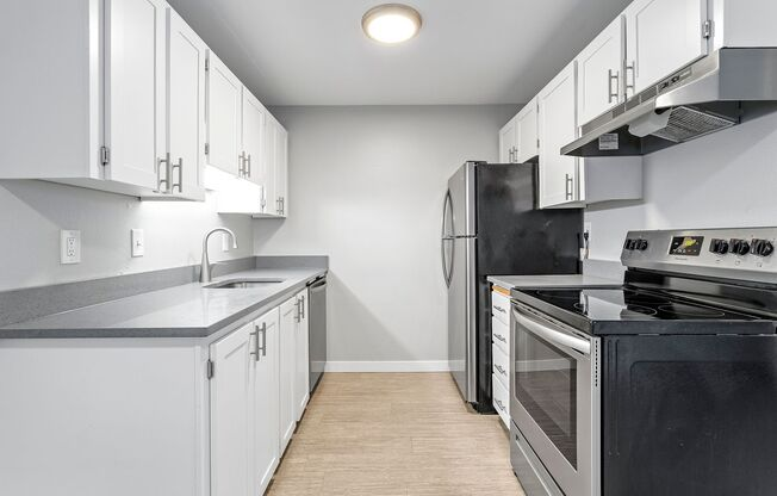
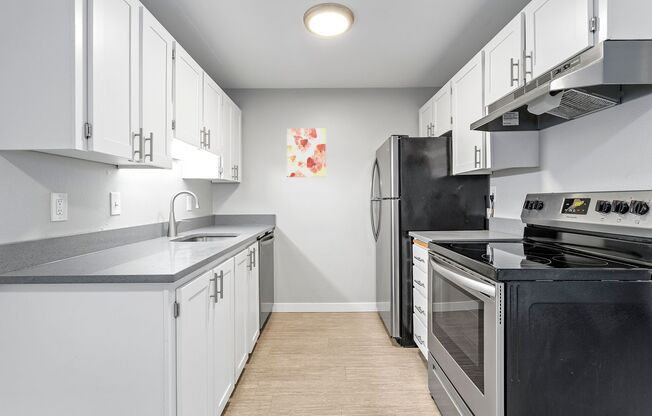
+ wall art (306, 152)
